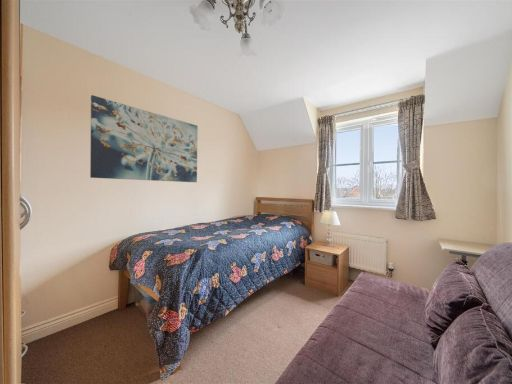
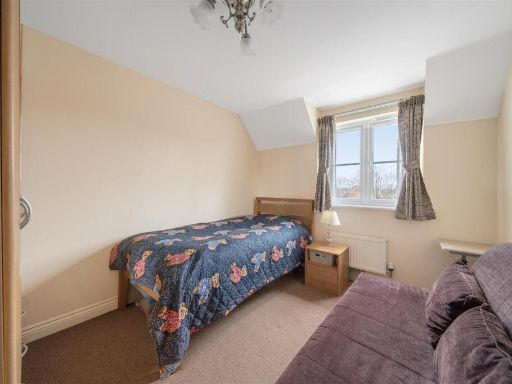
- wall art (153, 147)
